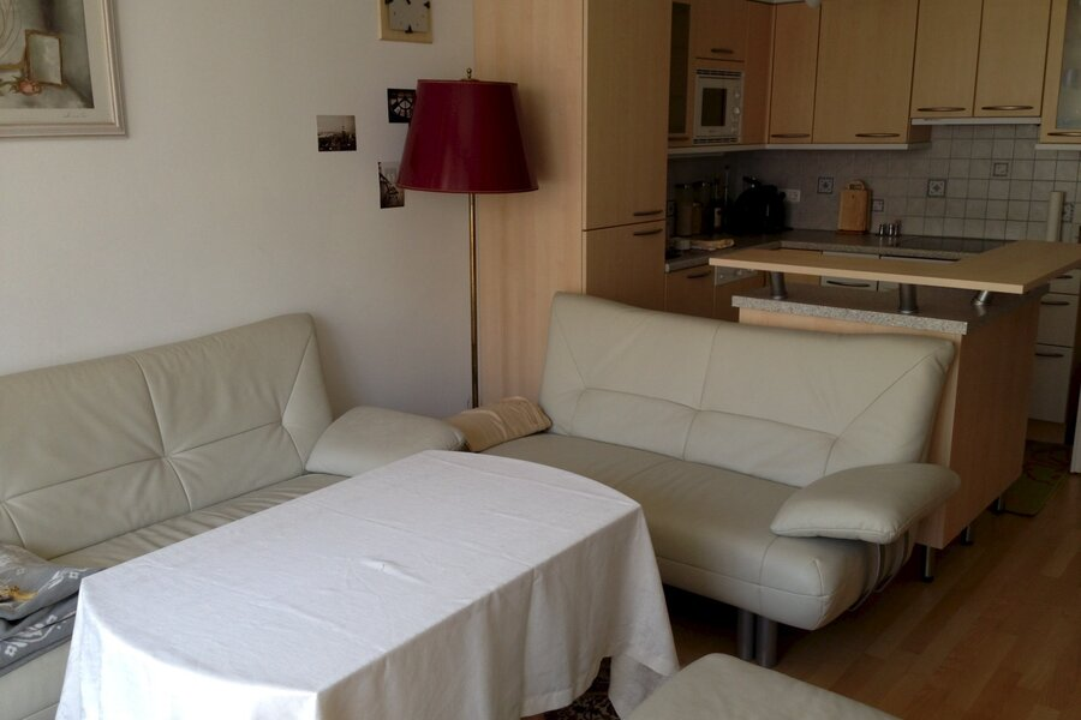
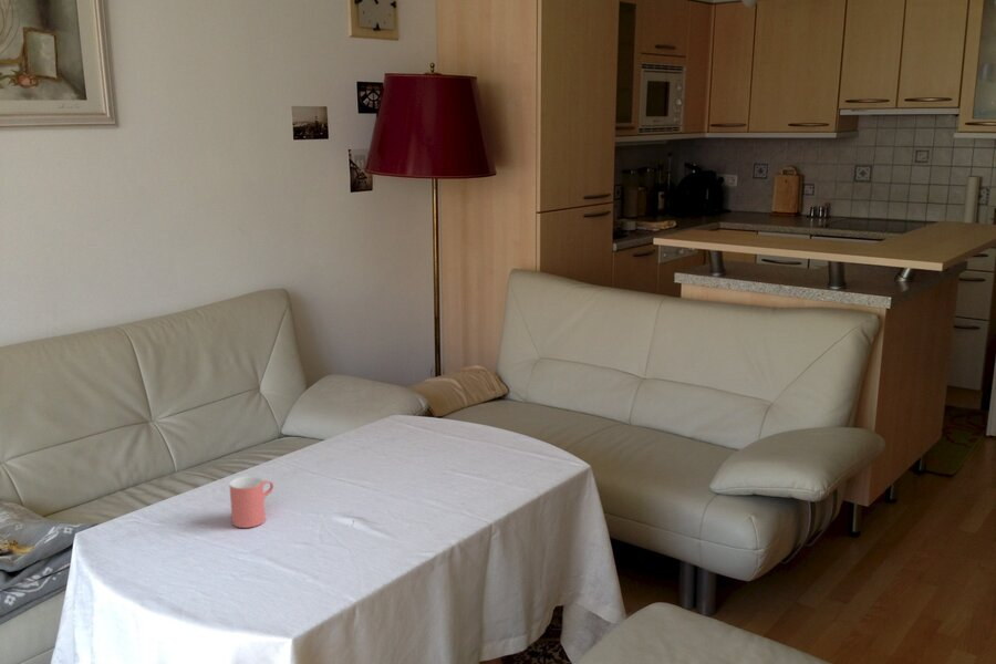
+ cup (253, 499)
